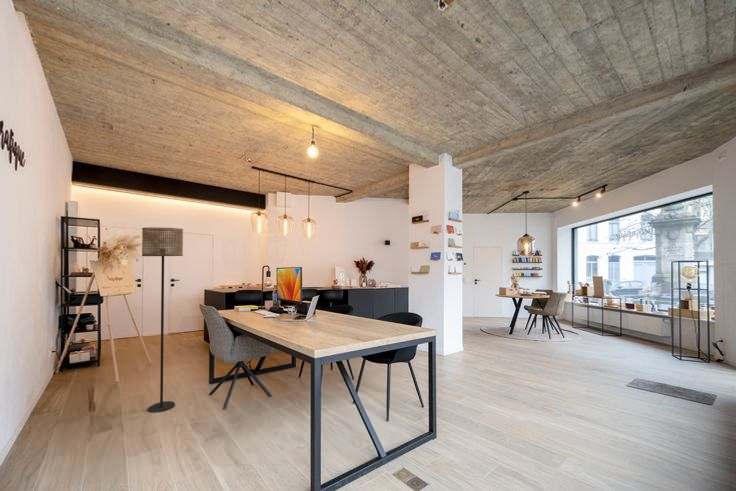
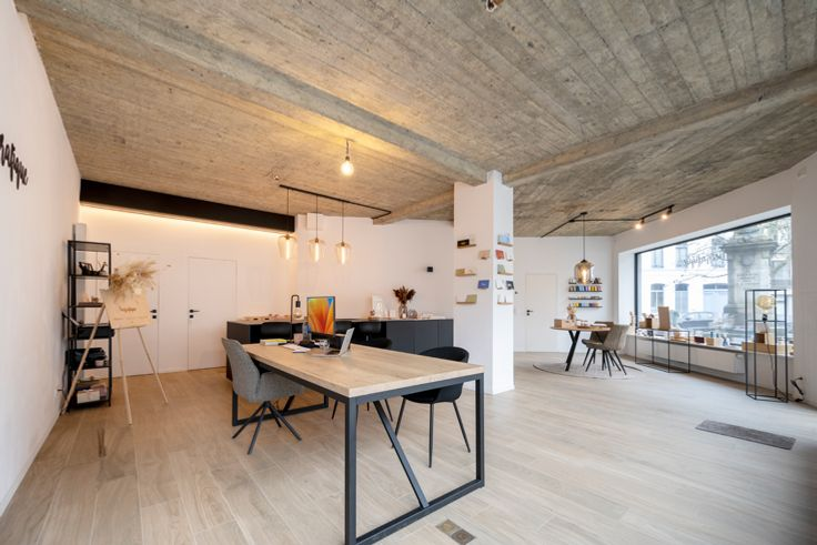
- floor lamp (162, 317)
